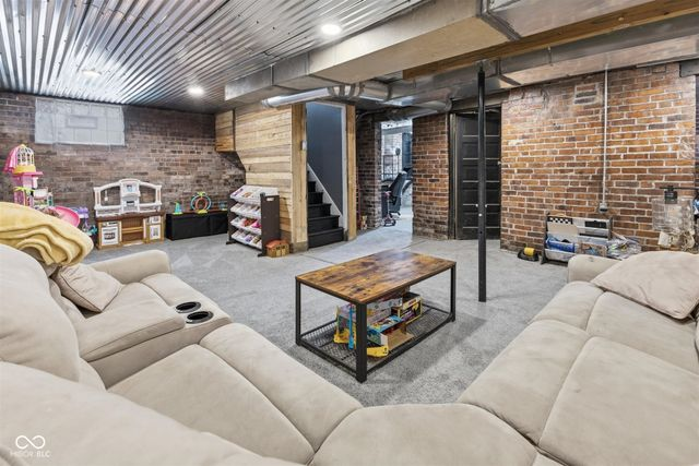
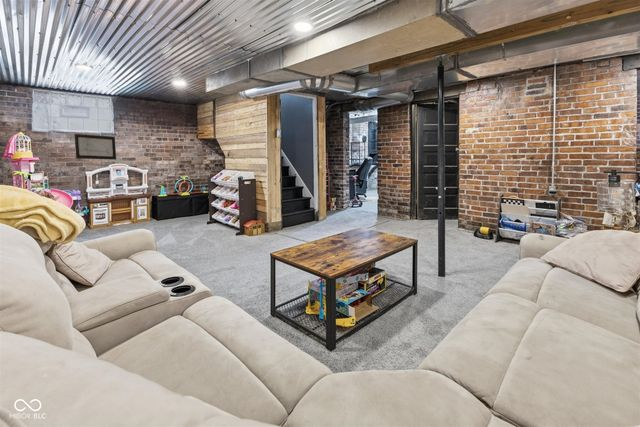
+ wall art (96, 147)
